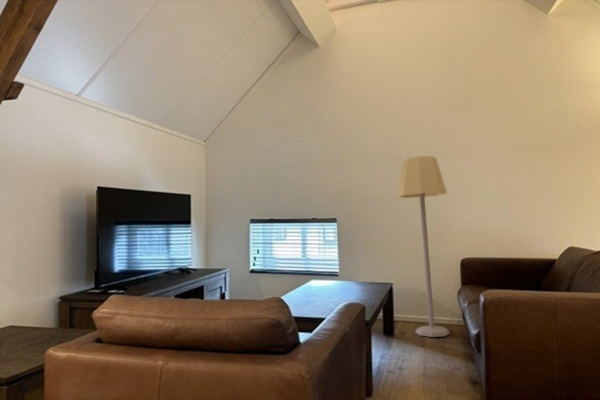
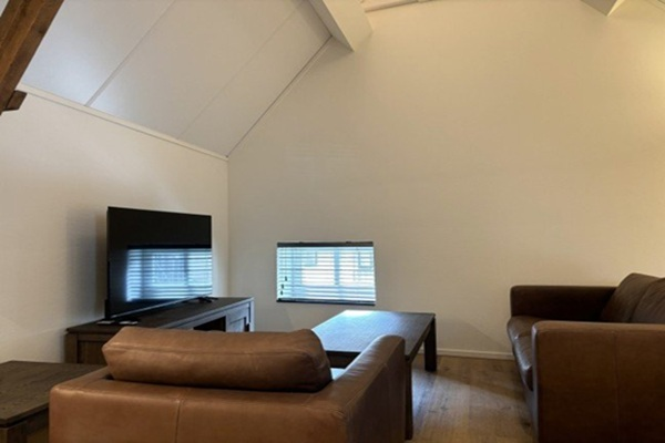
- lamp (425, 244)
